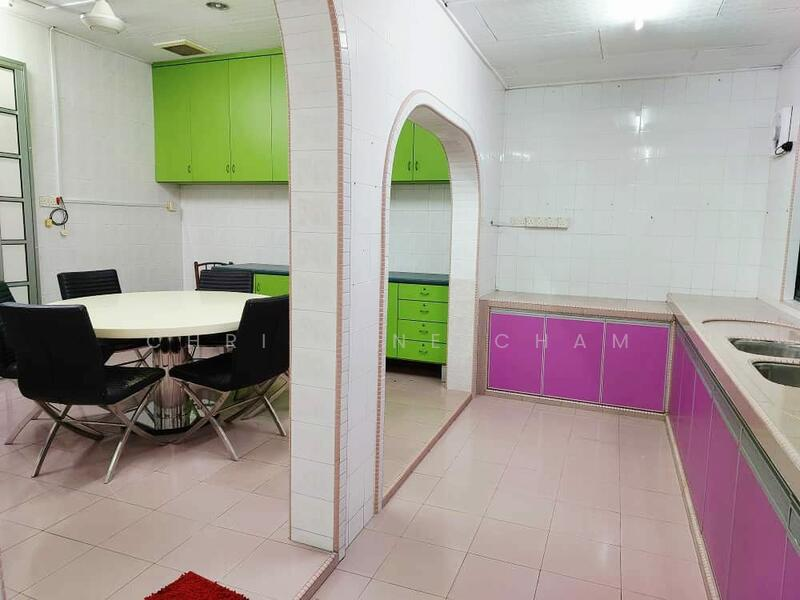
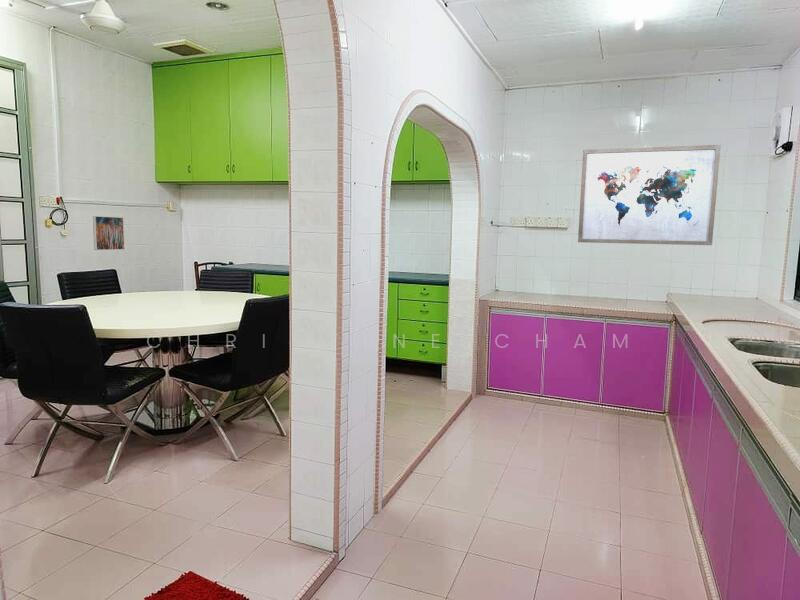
+ wall art (645, 196)
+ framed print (109, 233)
